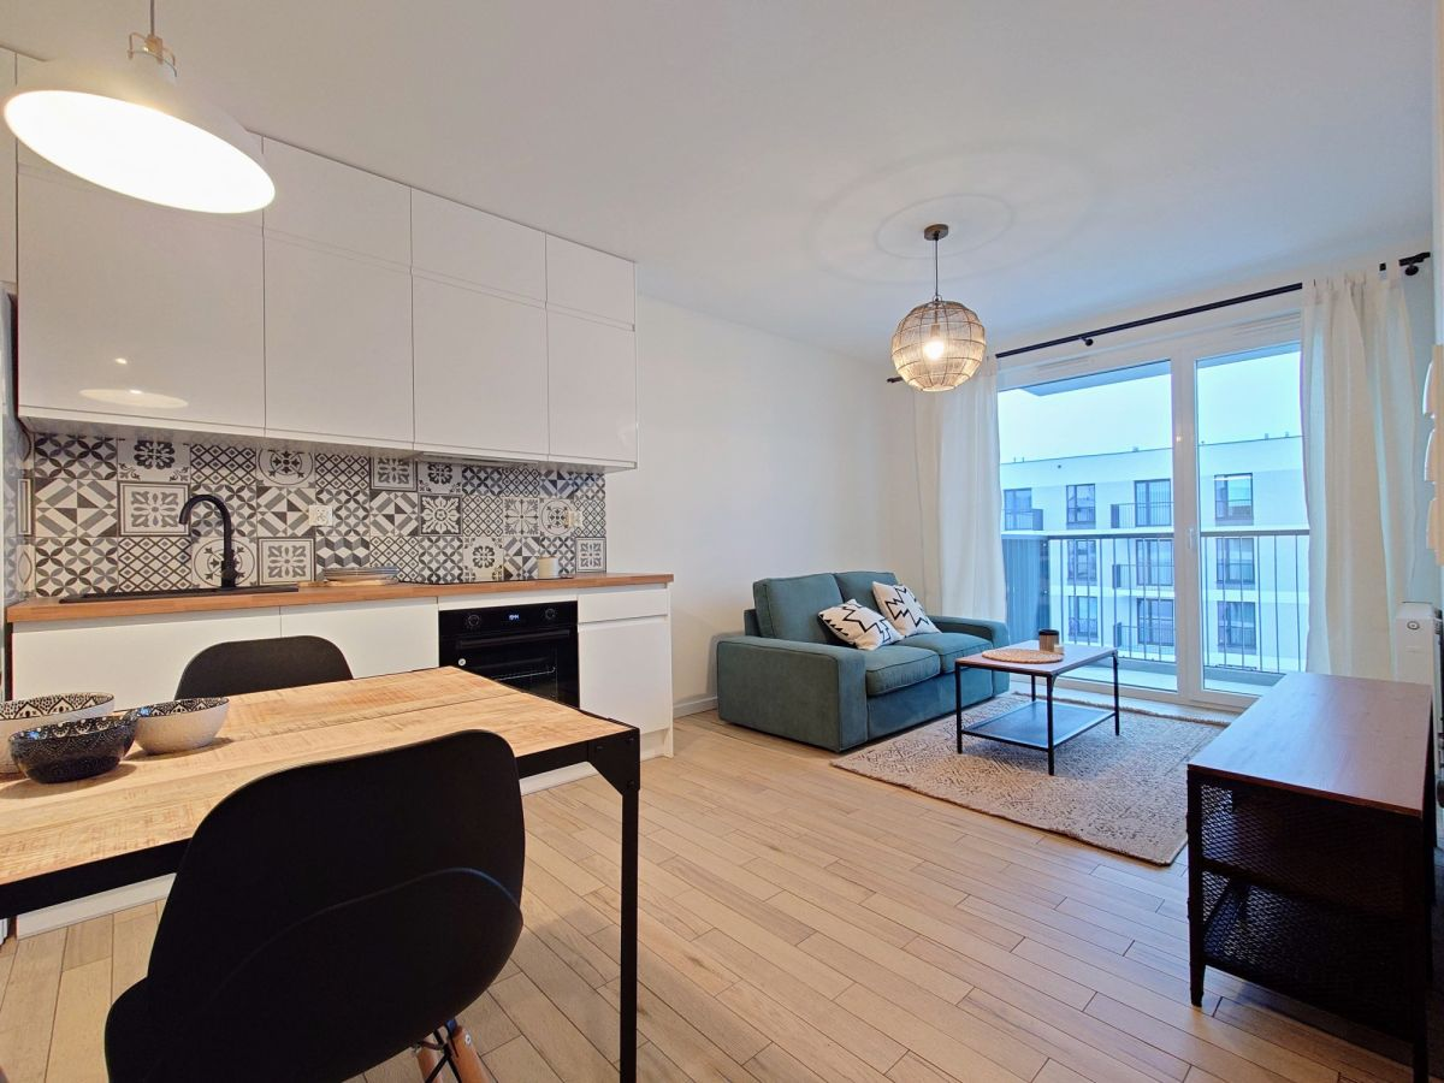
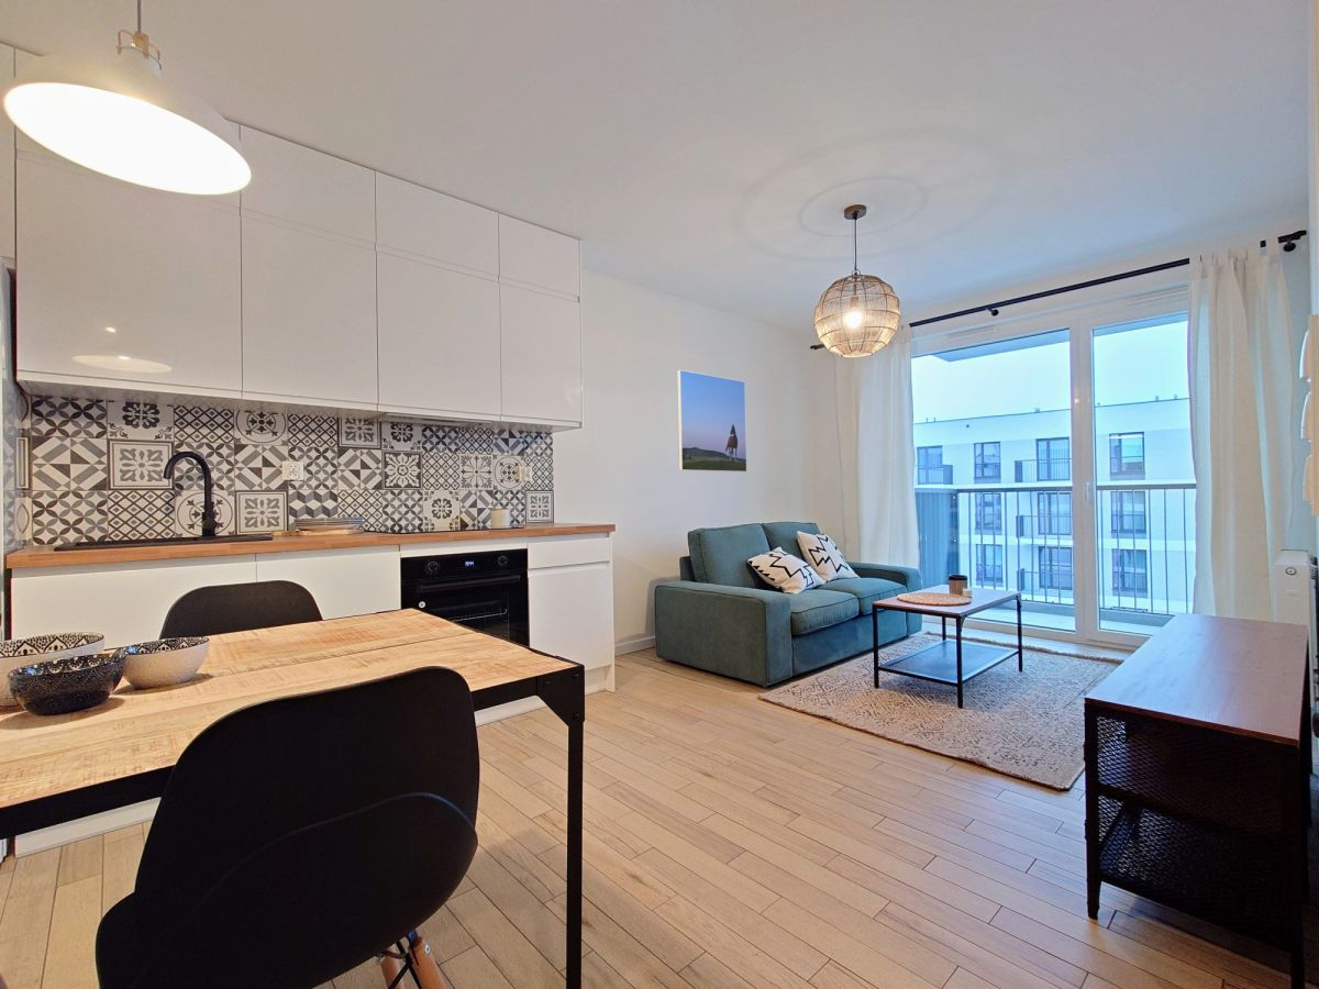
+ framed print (713, 423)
